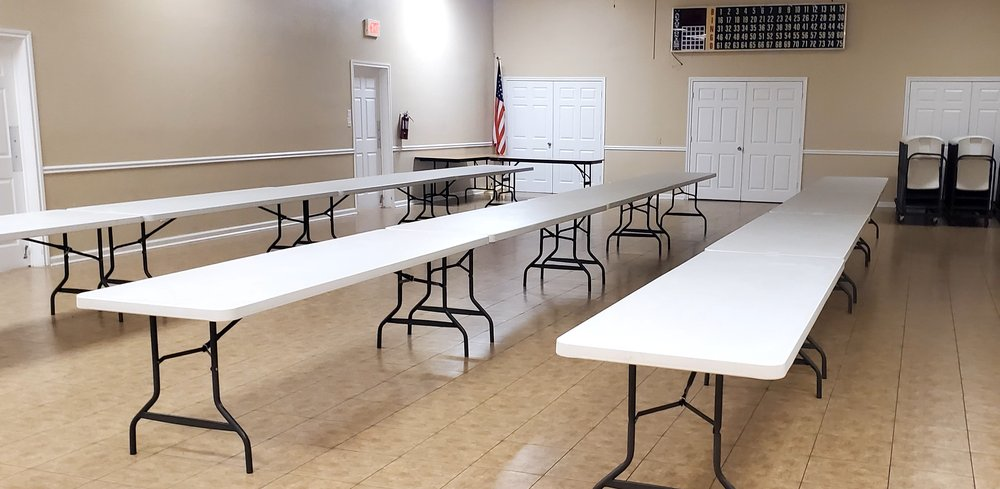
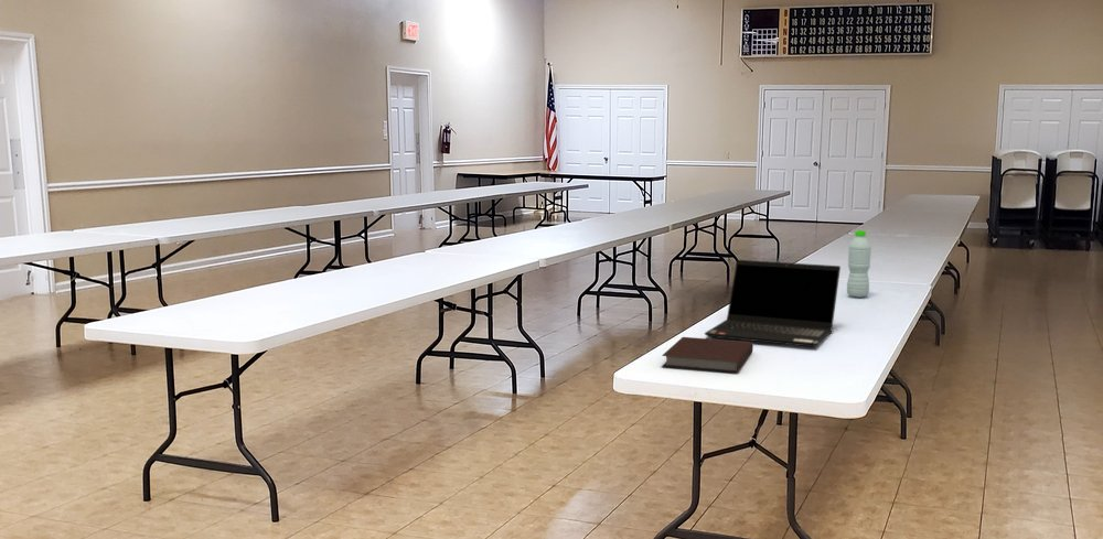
+ water bottle (858, 263)
+ laptop computer (773, 301)
+ notebook (708, 354)
